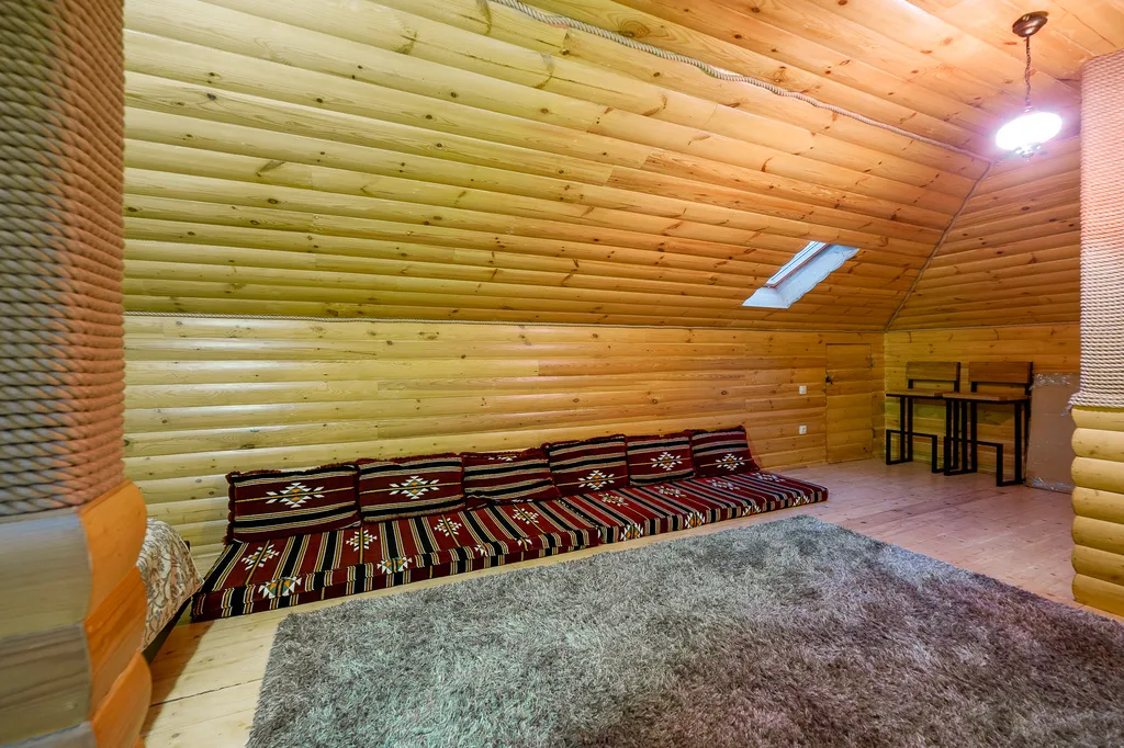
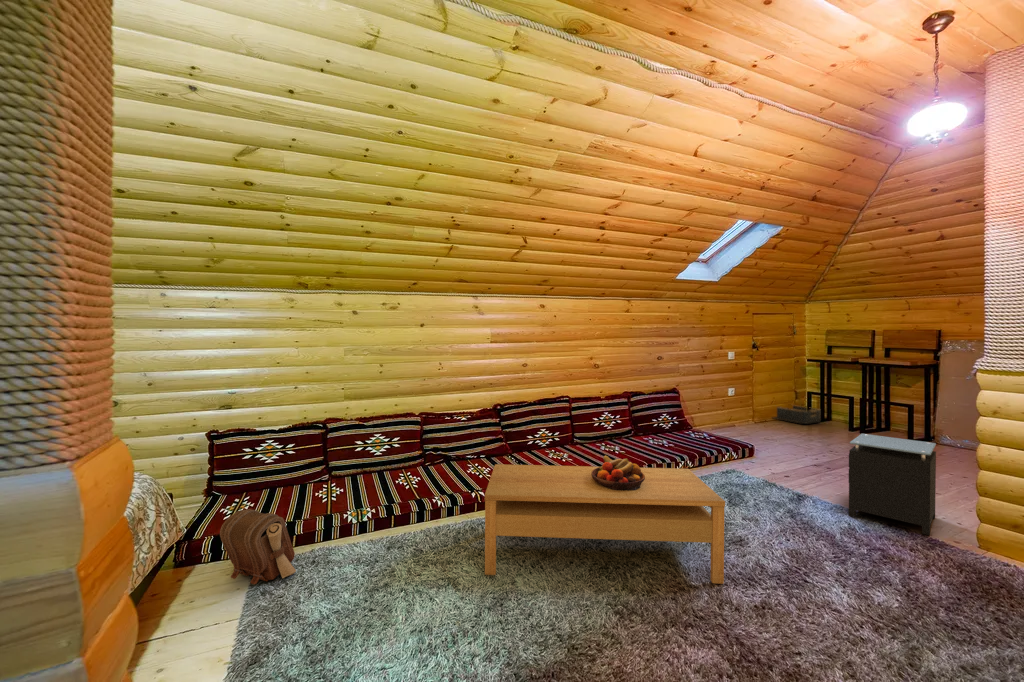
+ basket (795, 414)
+ nightstand (892, 479)
+ coffee table (595, 516)
+ fruit bowl (617, 471)
+ pouch (259, 543)
